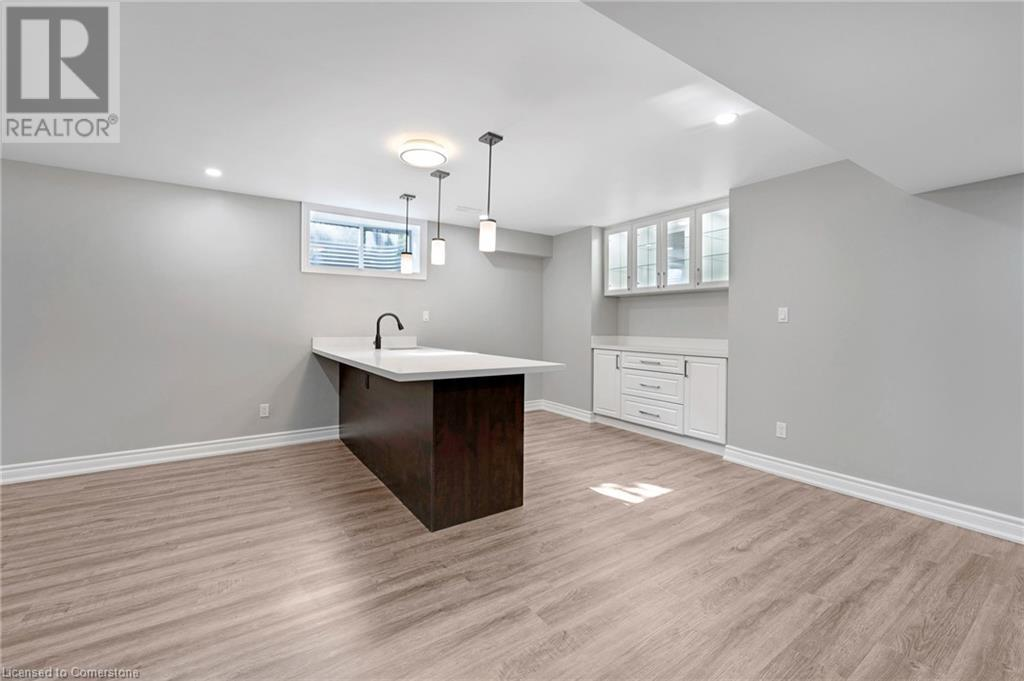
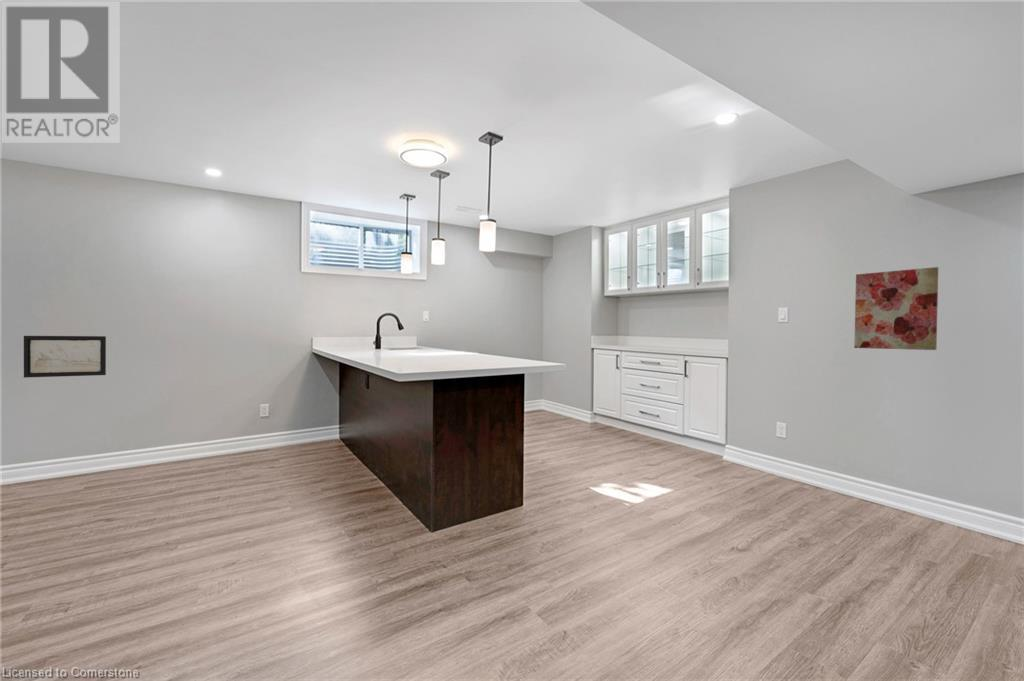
+ wall art (893, 310)
+ wall art (66, 356)
